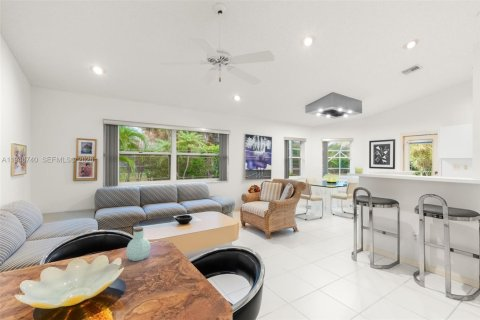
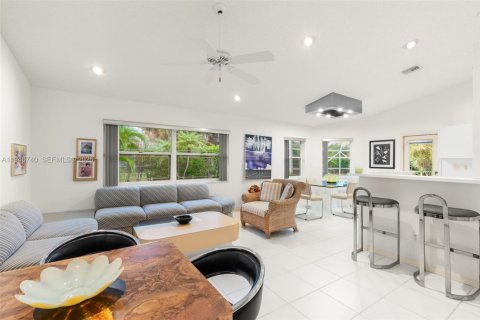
- jar (138, 242)
